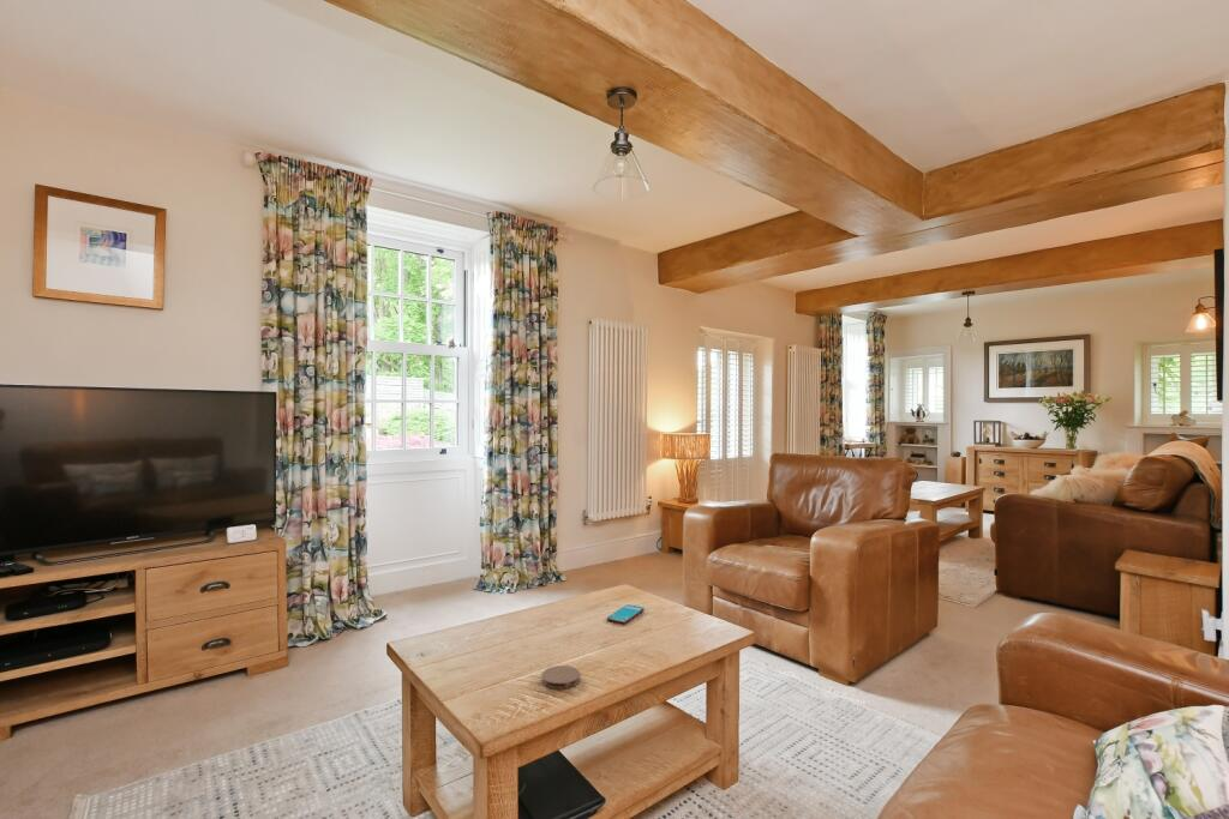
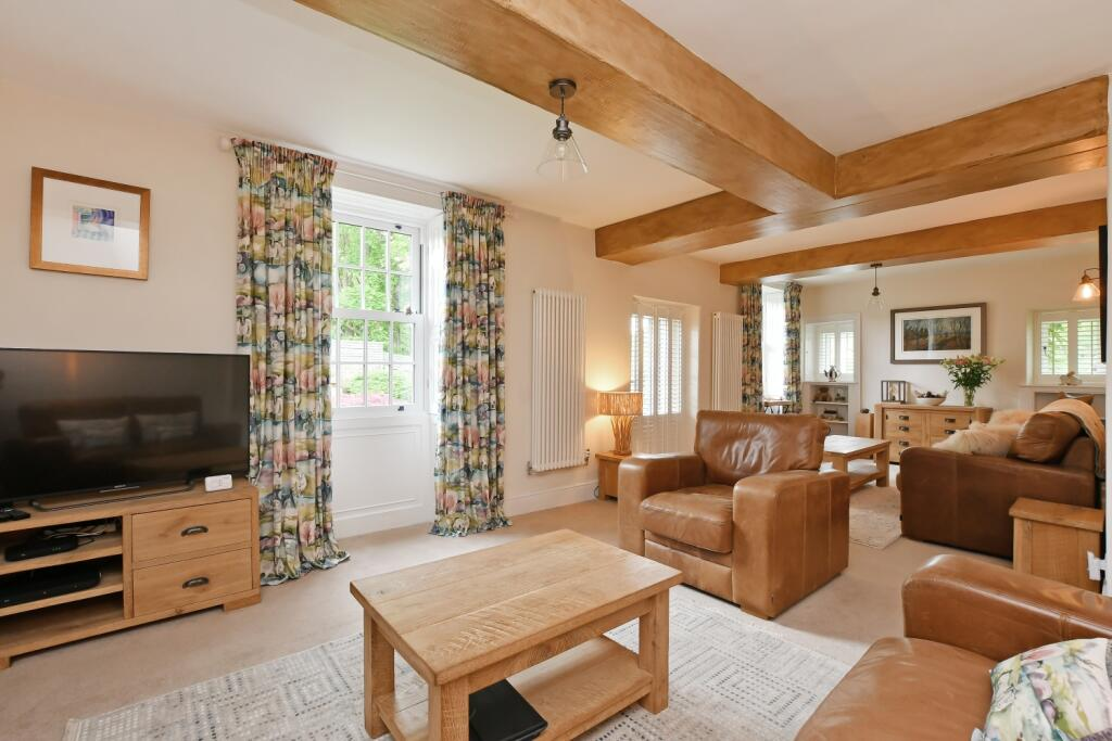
- coaster (560, 676)
- smartphone (625, 613)
